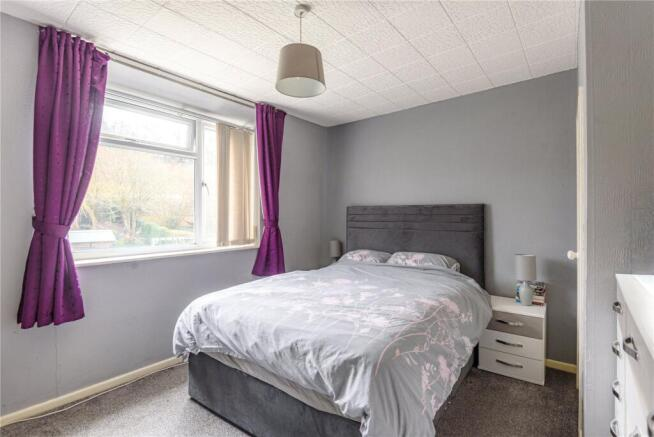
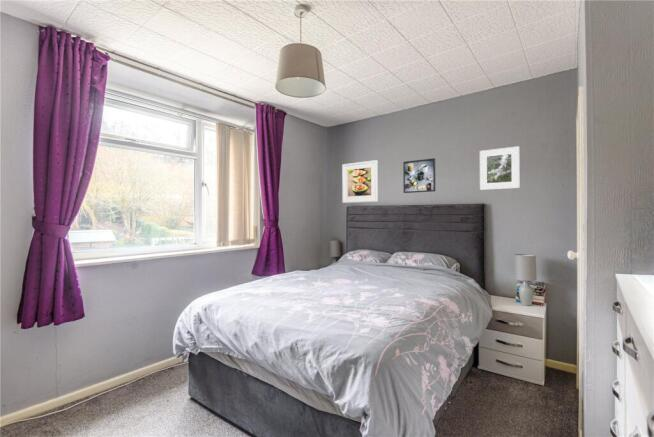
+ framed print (359, 182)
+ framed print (418, 176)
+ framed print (499, 168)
